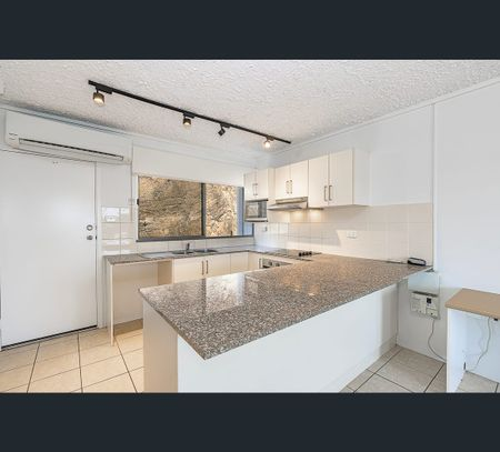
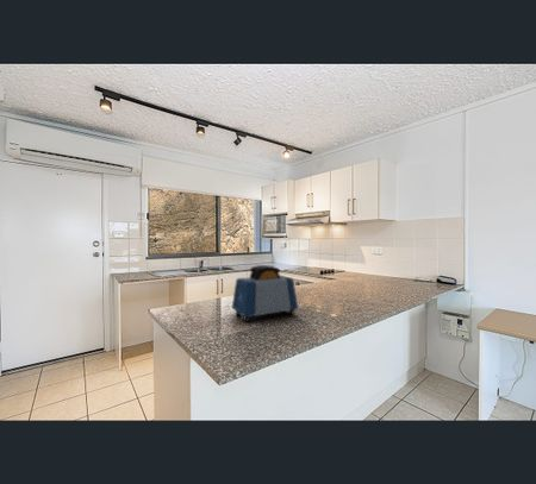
+ toaster (264, 290)
